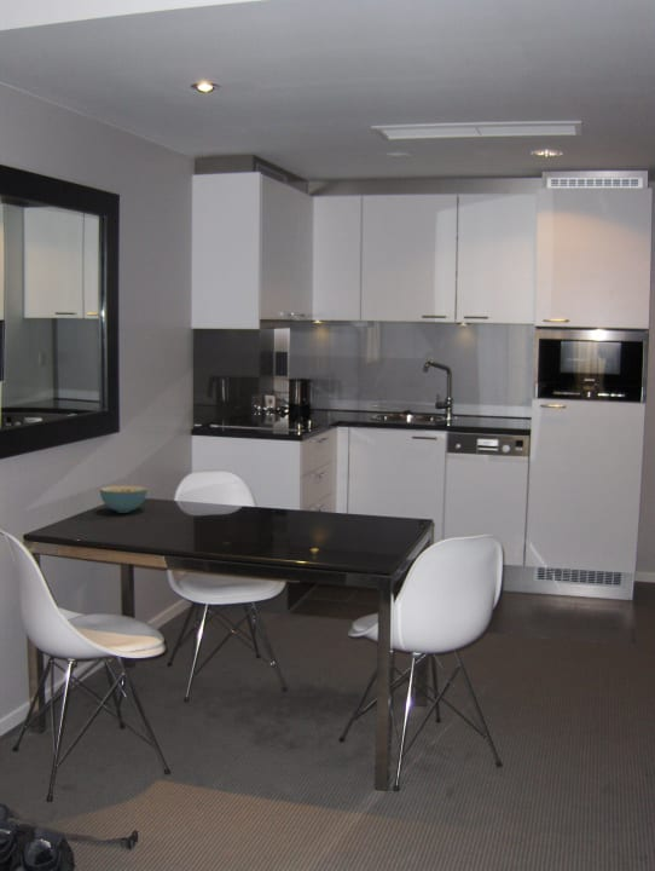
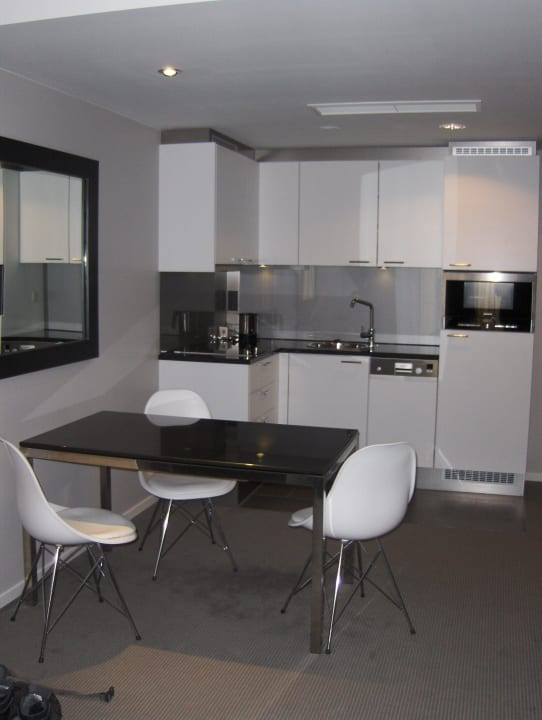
- cereal bowl (123, 500)
